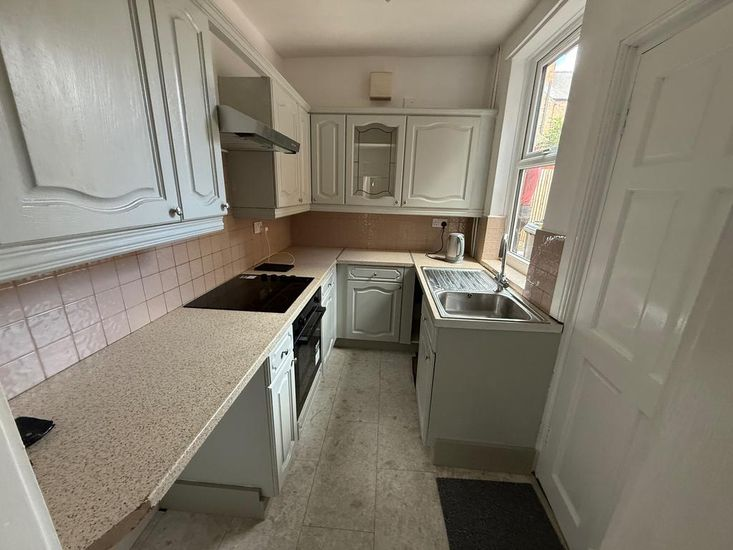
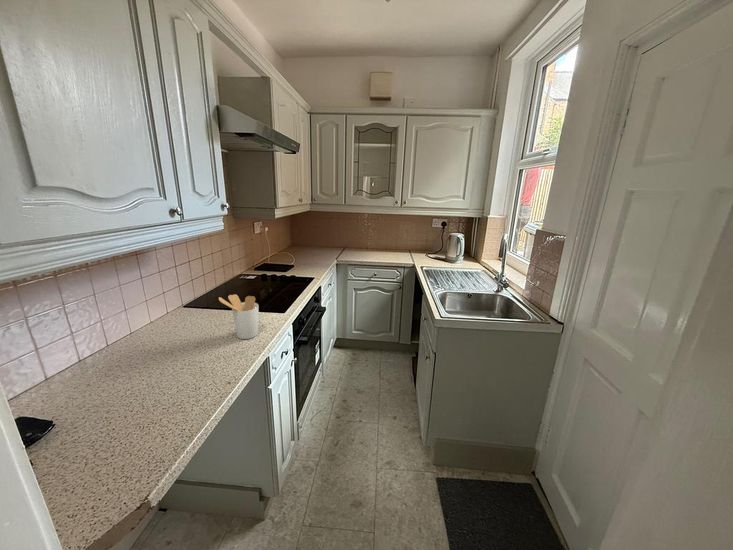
+ utensil holder (239, 315)
